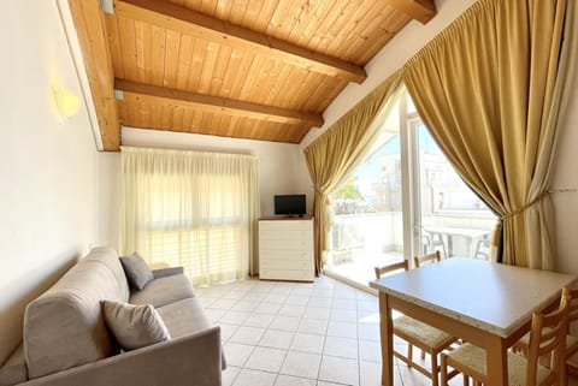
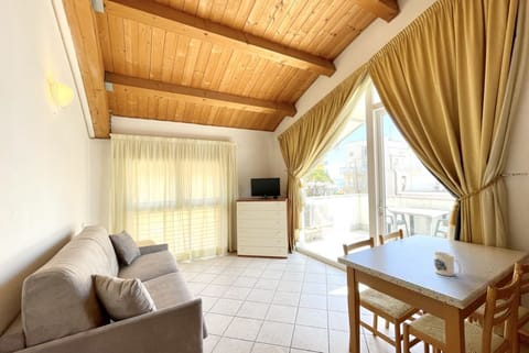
+ mug (445, 264)
